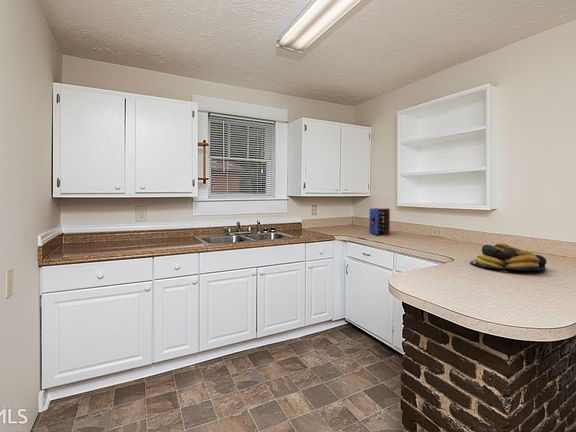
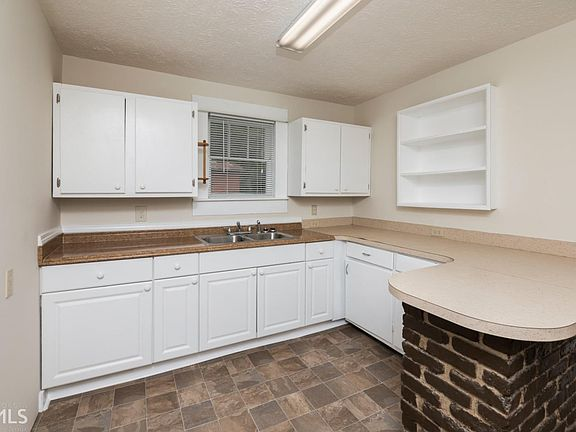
- book (376, 221)
- fruit bowl (505, 255)
